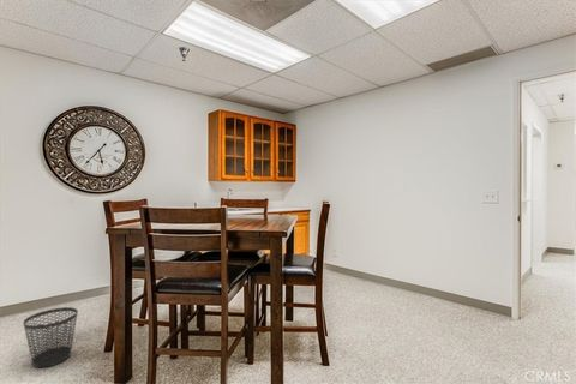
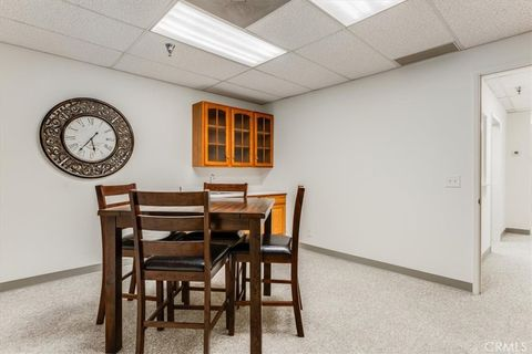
- wastebasket (52, 337)
